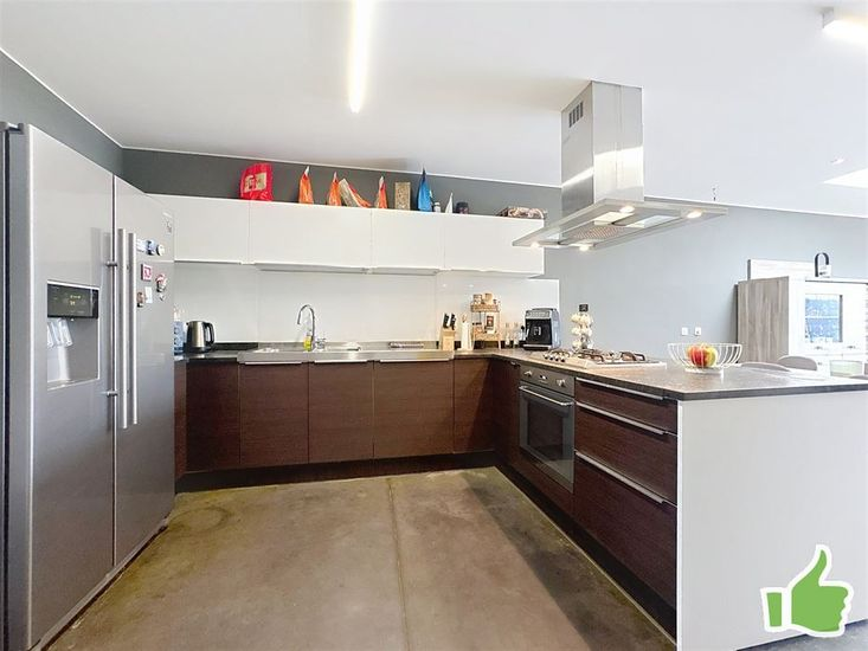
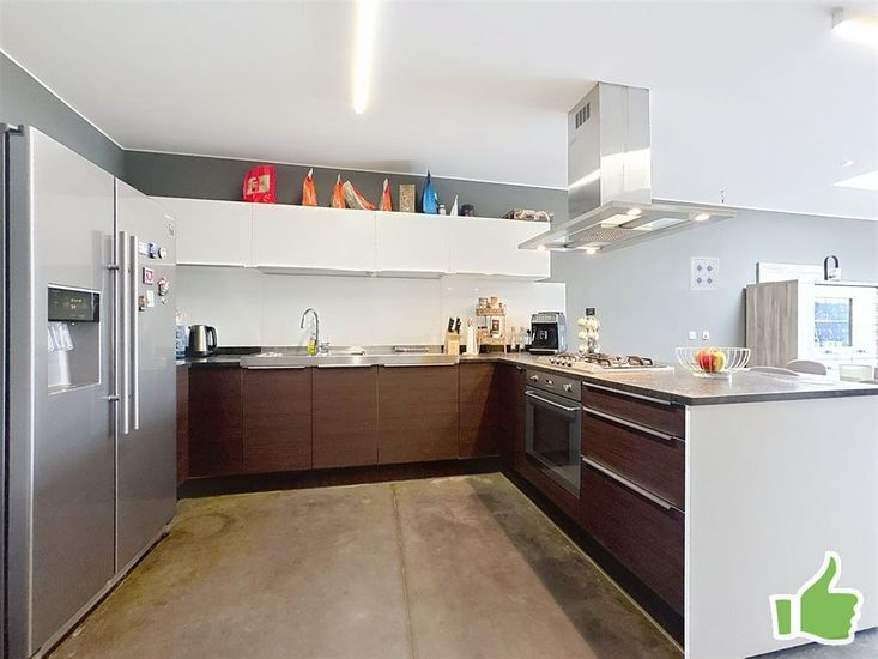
+ wall art (703, 273)
